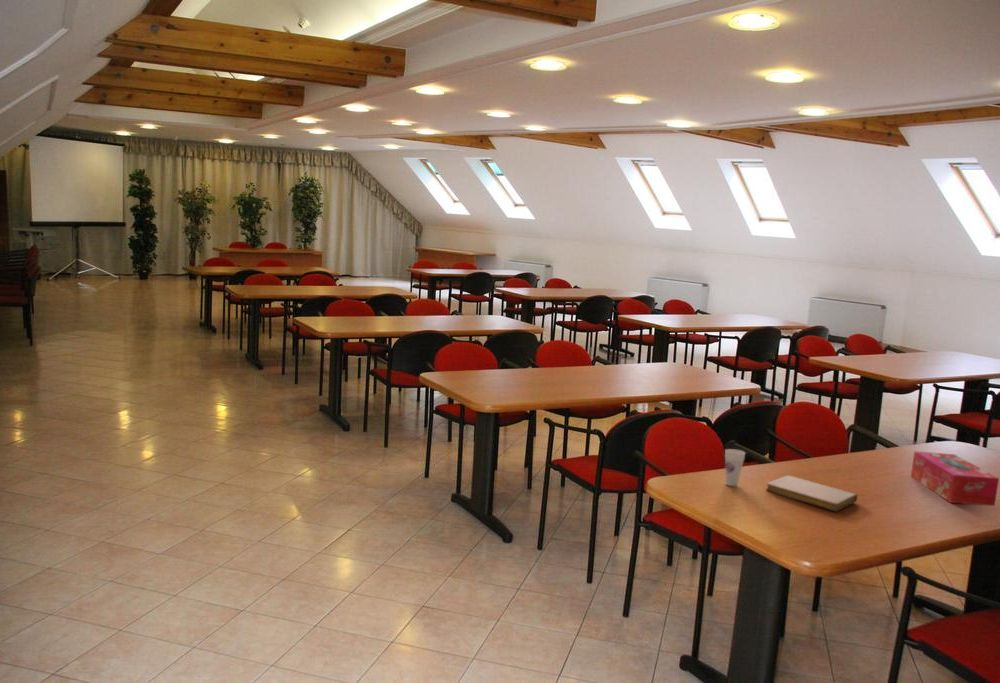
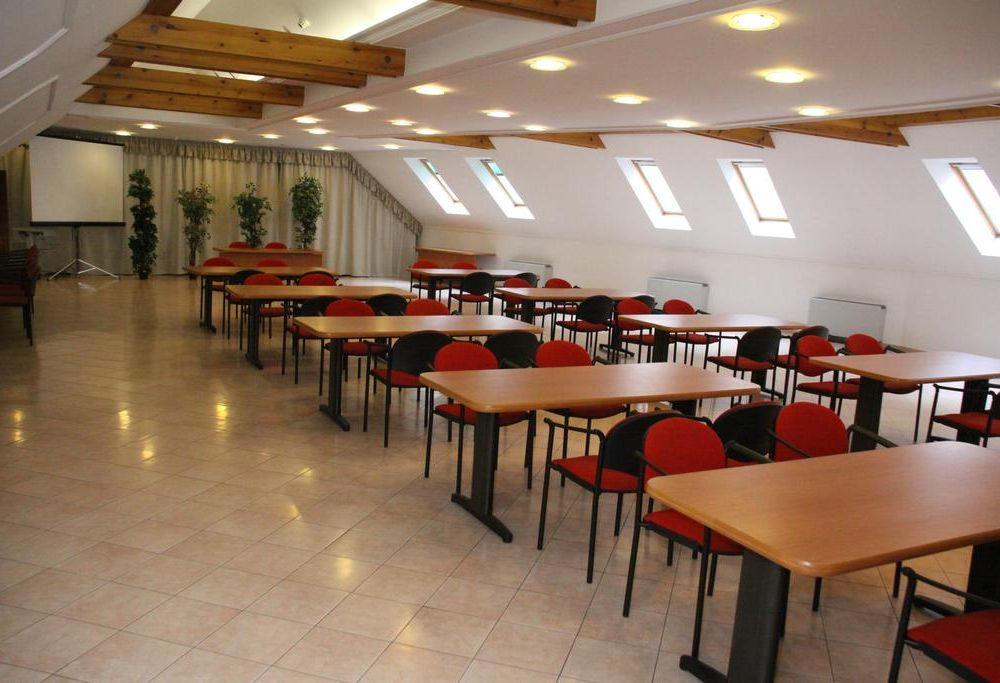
- cup (733, 468)
- notebook (811, 492)
- tissue box (952, 477)
